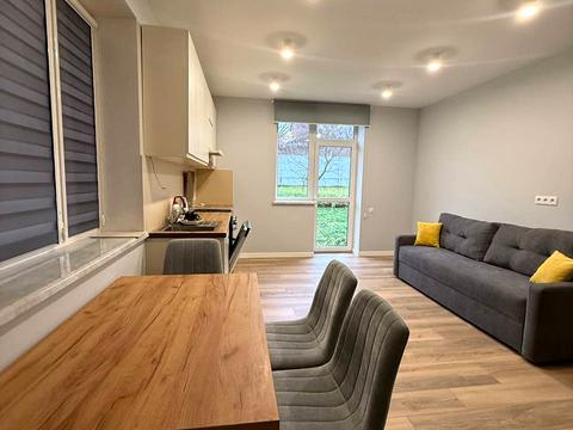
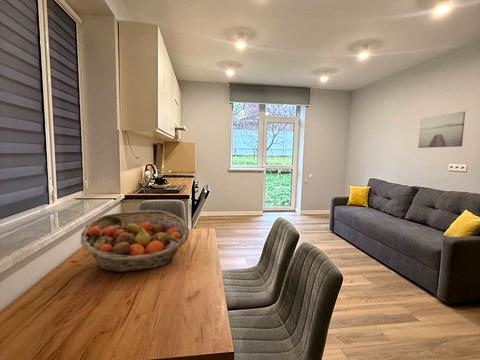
+ wall art (439, 131)
+ fruit basket (138, 238)
